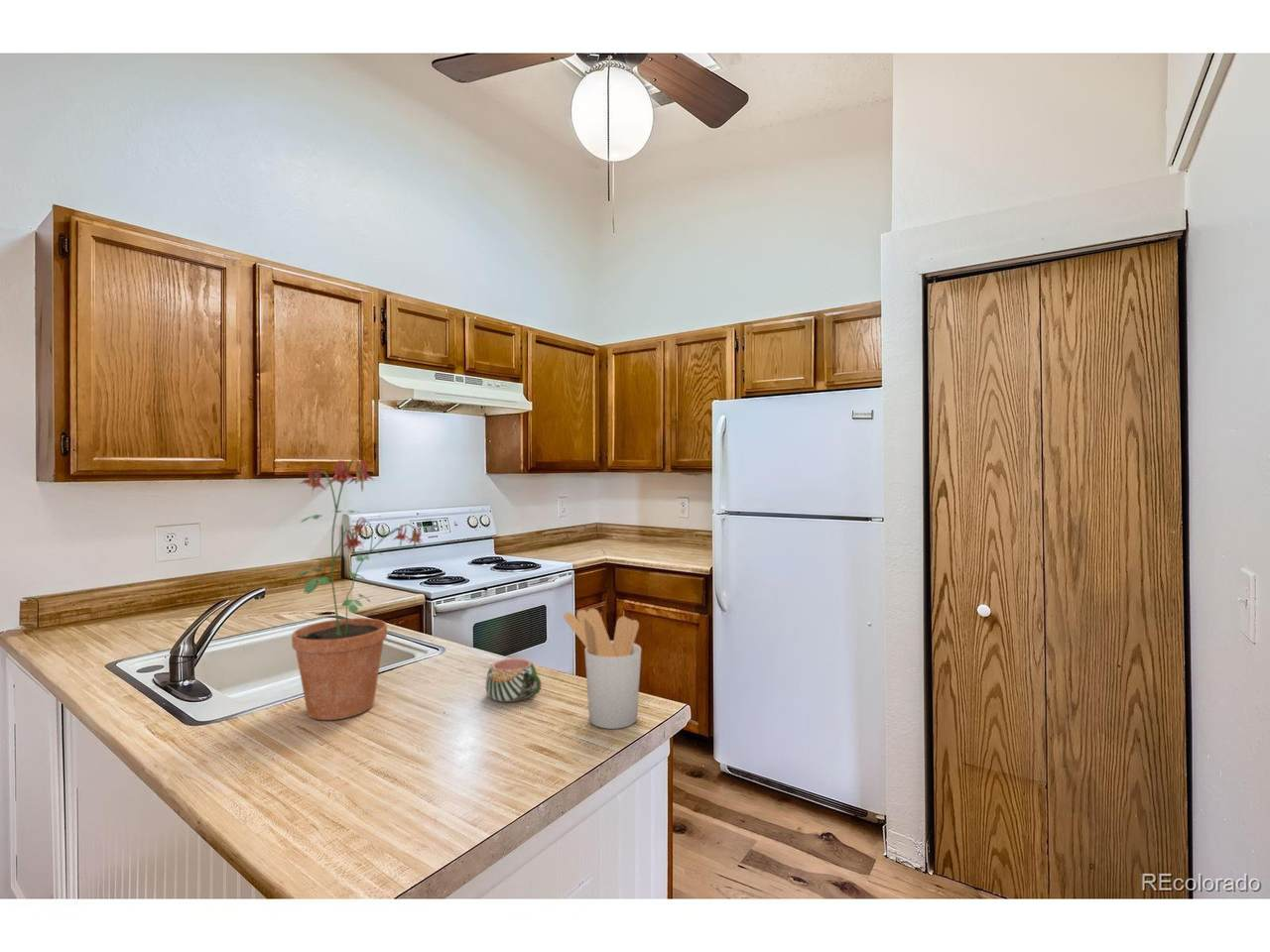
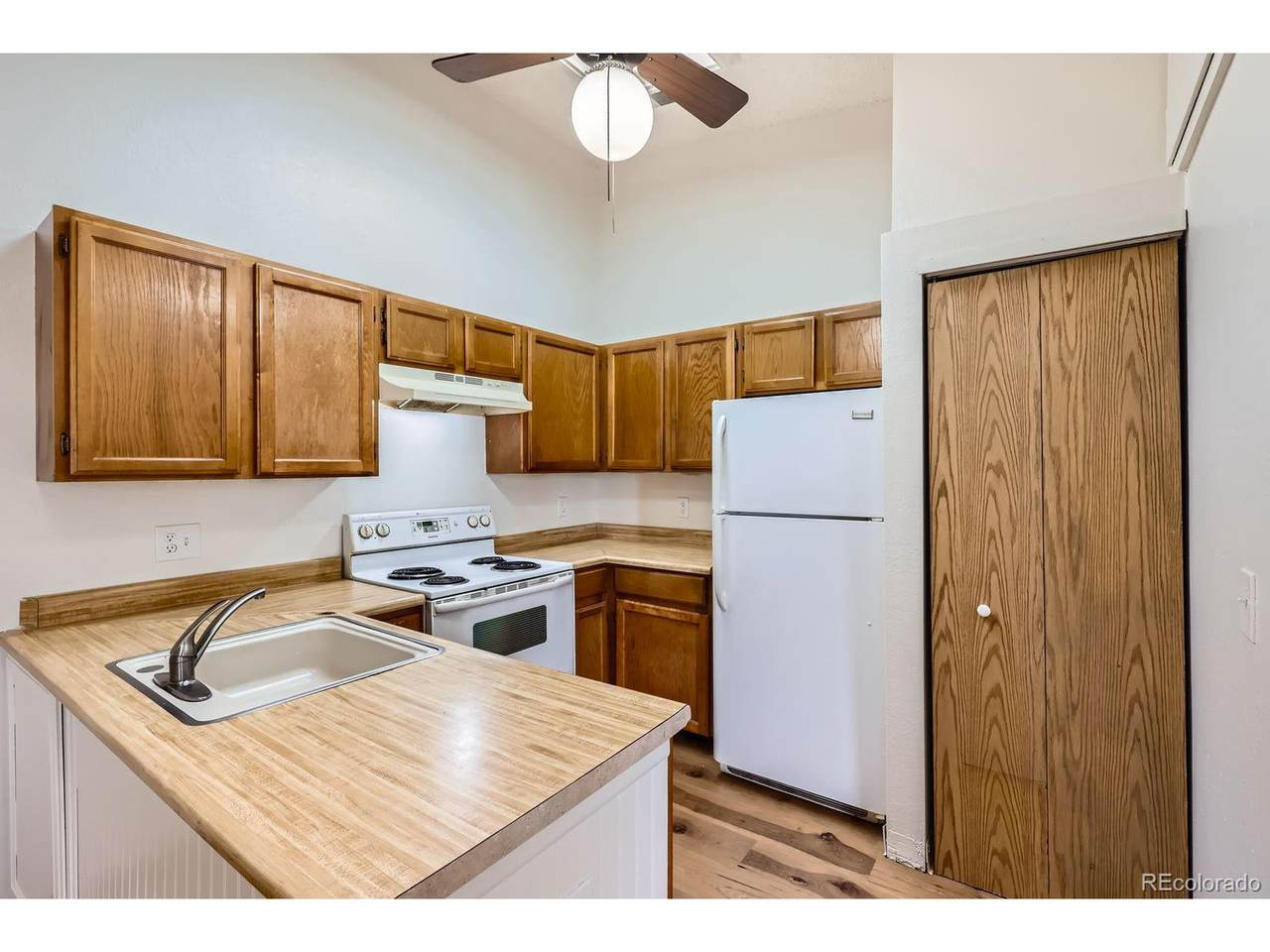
- utensil holder (602, 662)
- potted plant (352, 583)
- mug (516, 680)
